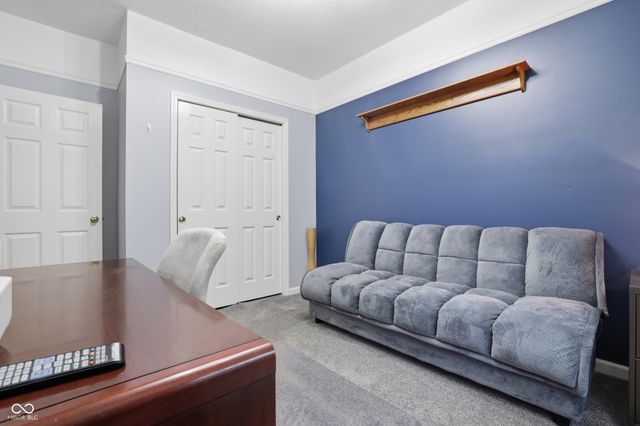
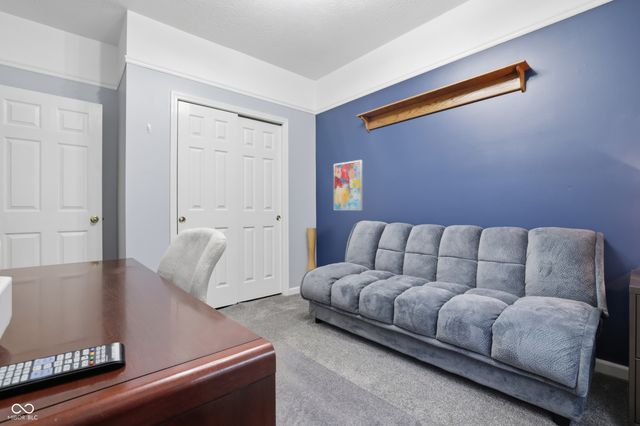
+ wall art (347, 186)
